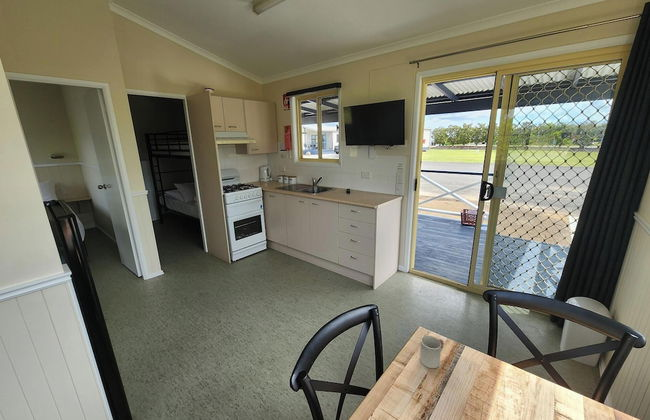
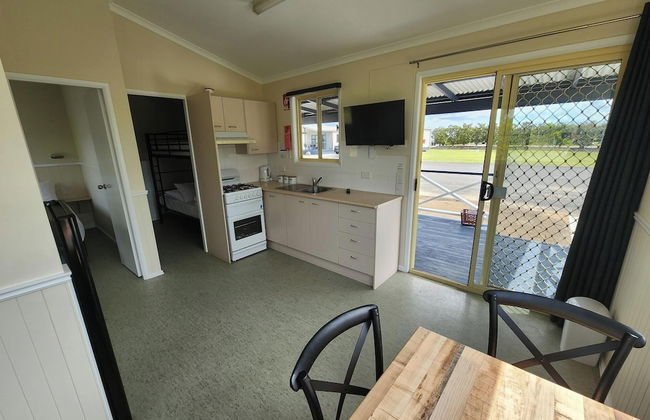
- cup (433, 350)
